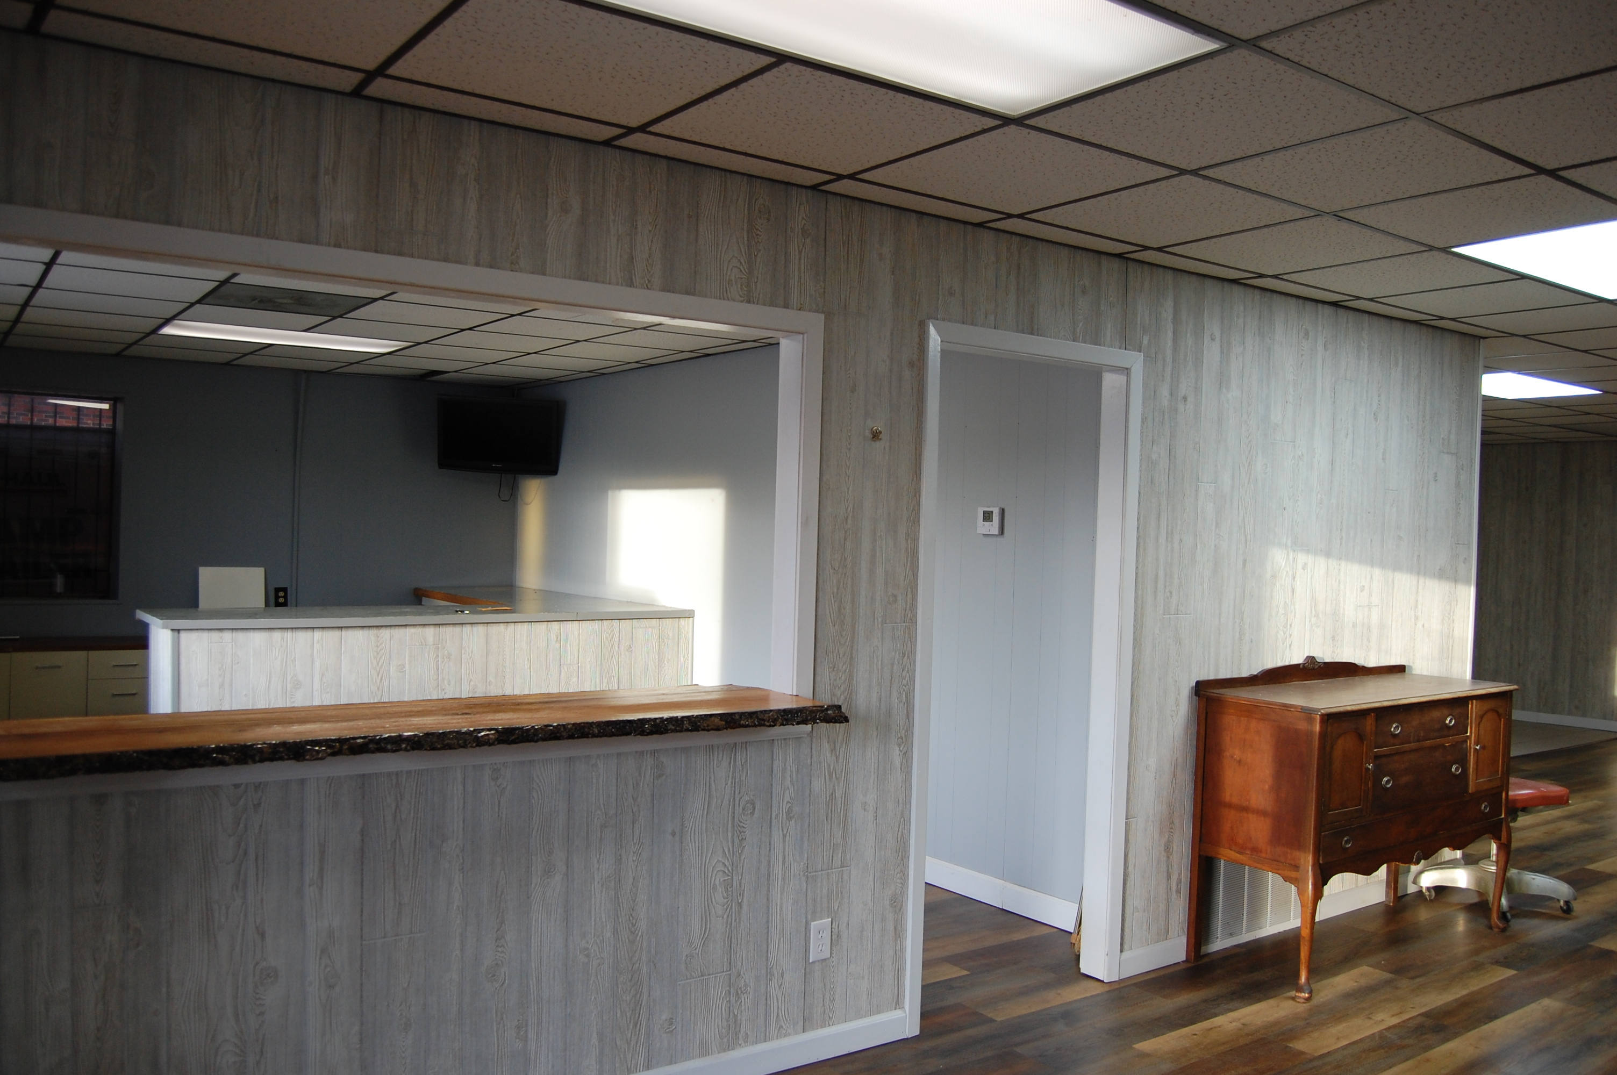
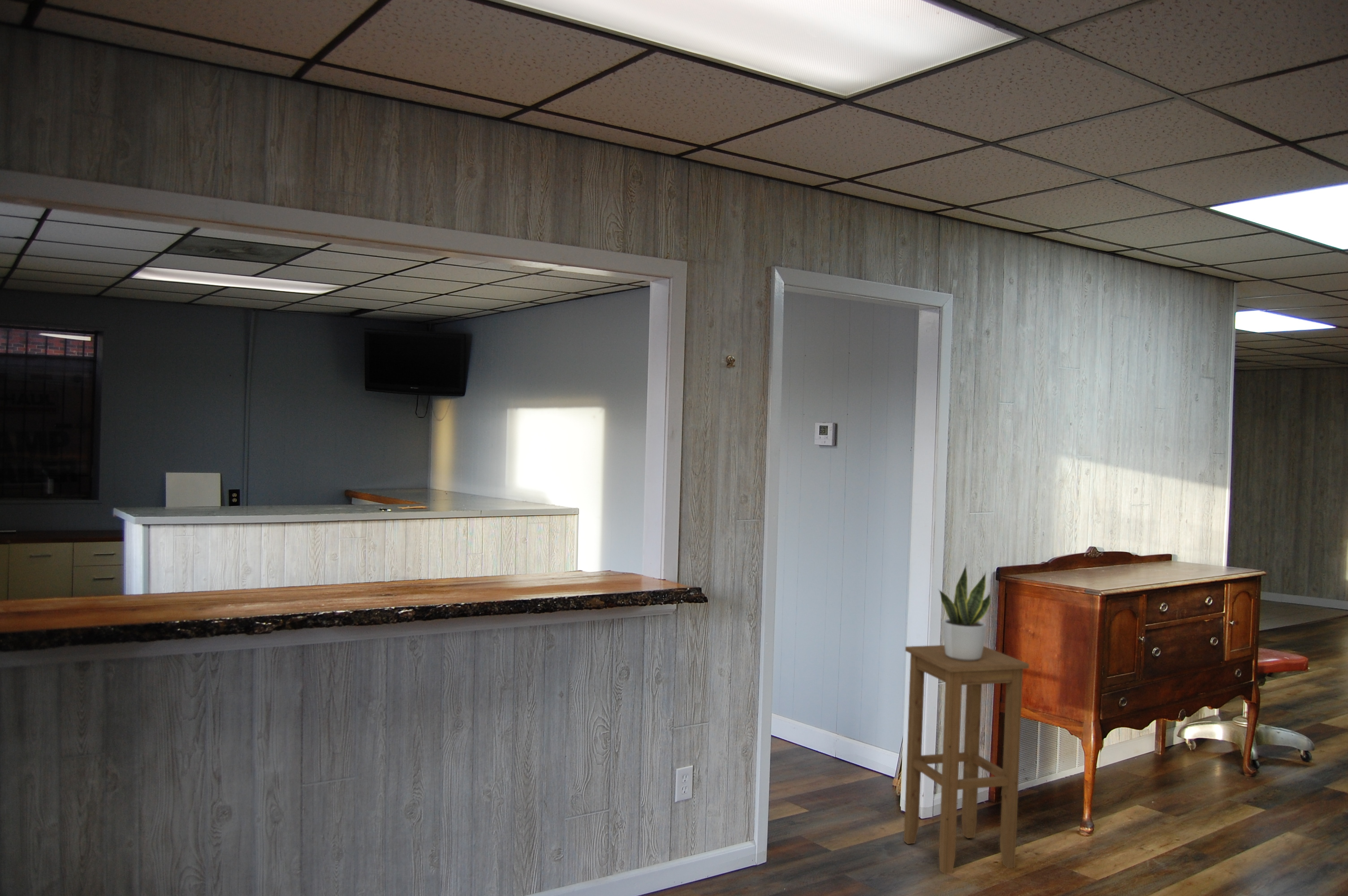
+ stool (961, 754)
+ potted plant (963, 610)
